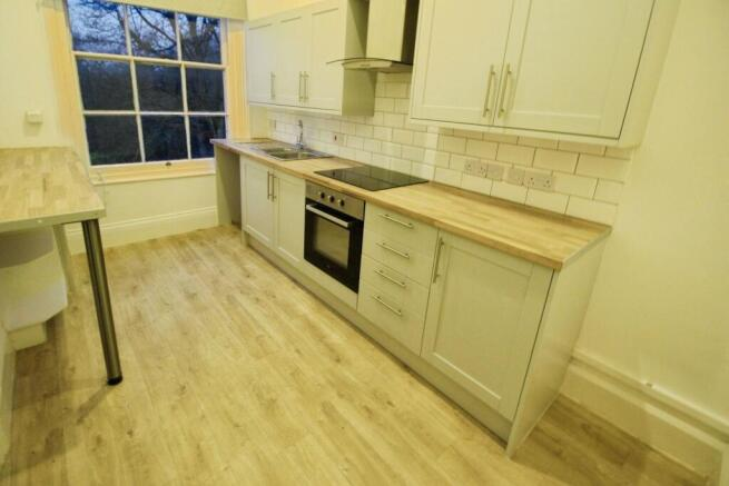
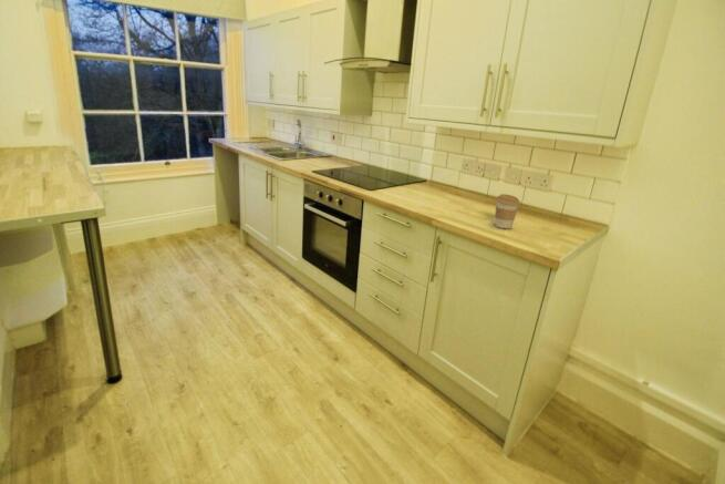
+ coffee cup (506, 210)
